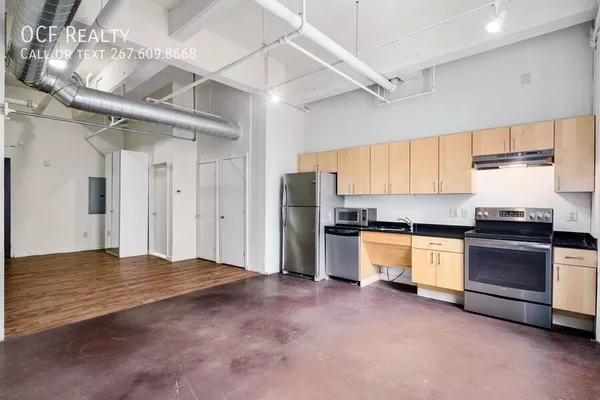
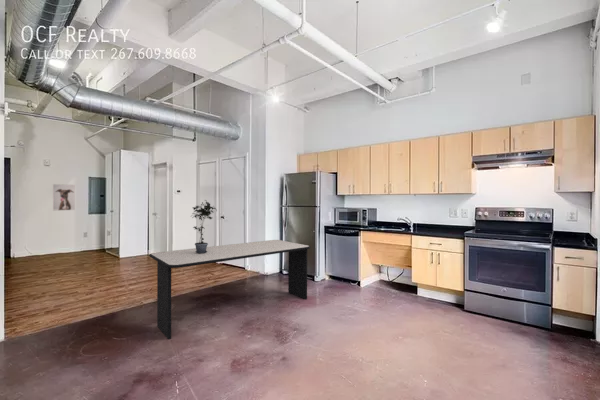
+ potted plant (202, 226)
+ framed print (64, 197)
+ dining table (235, 259)
